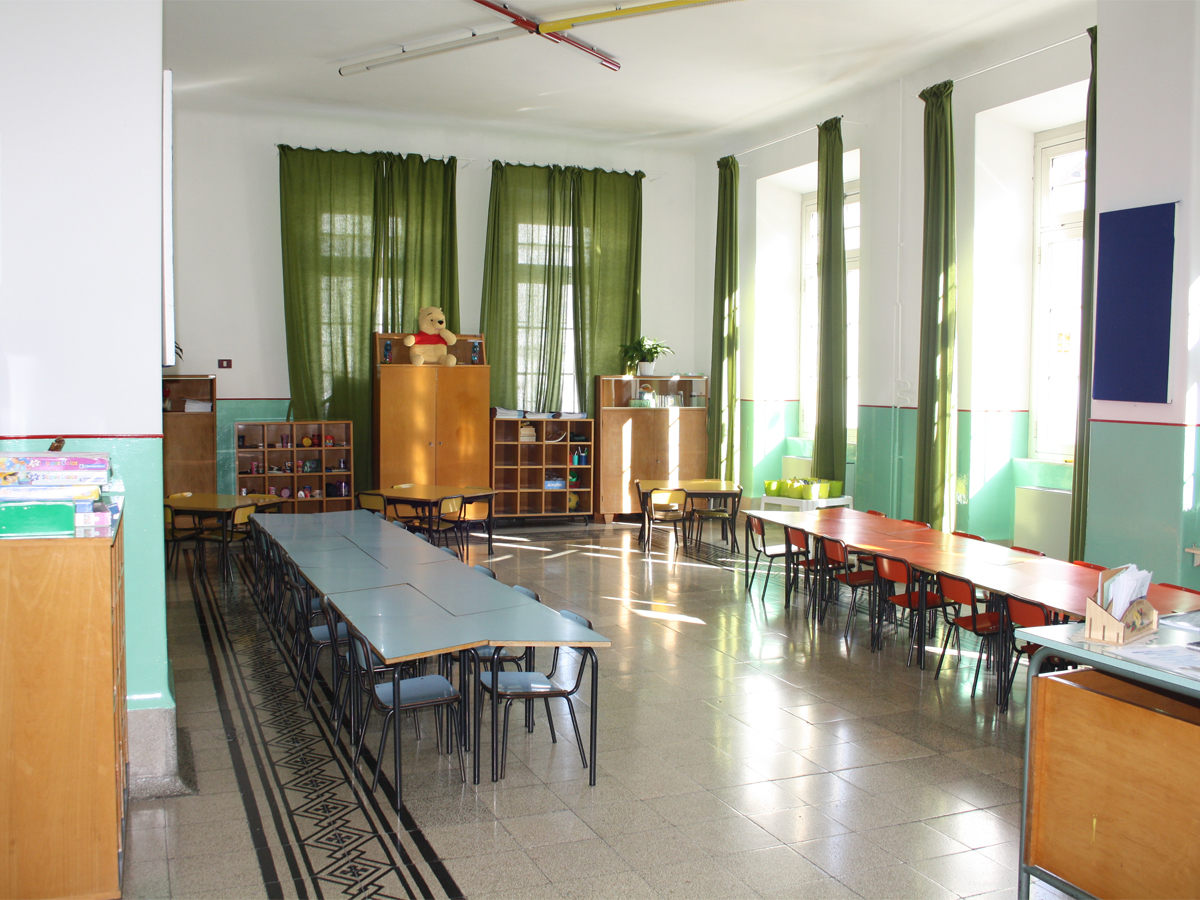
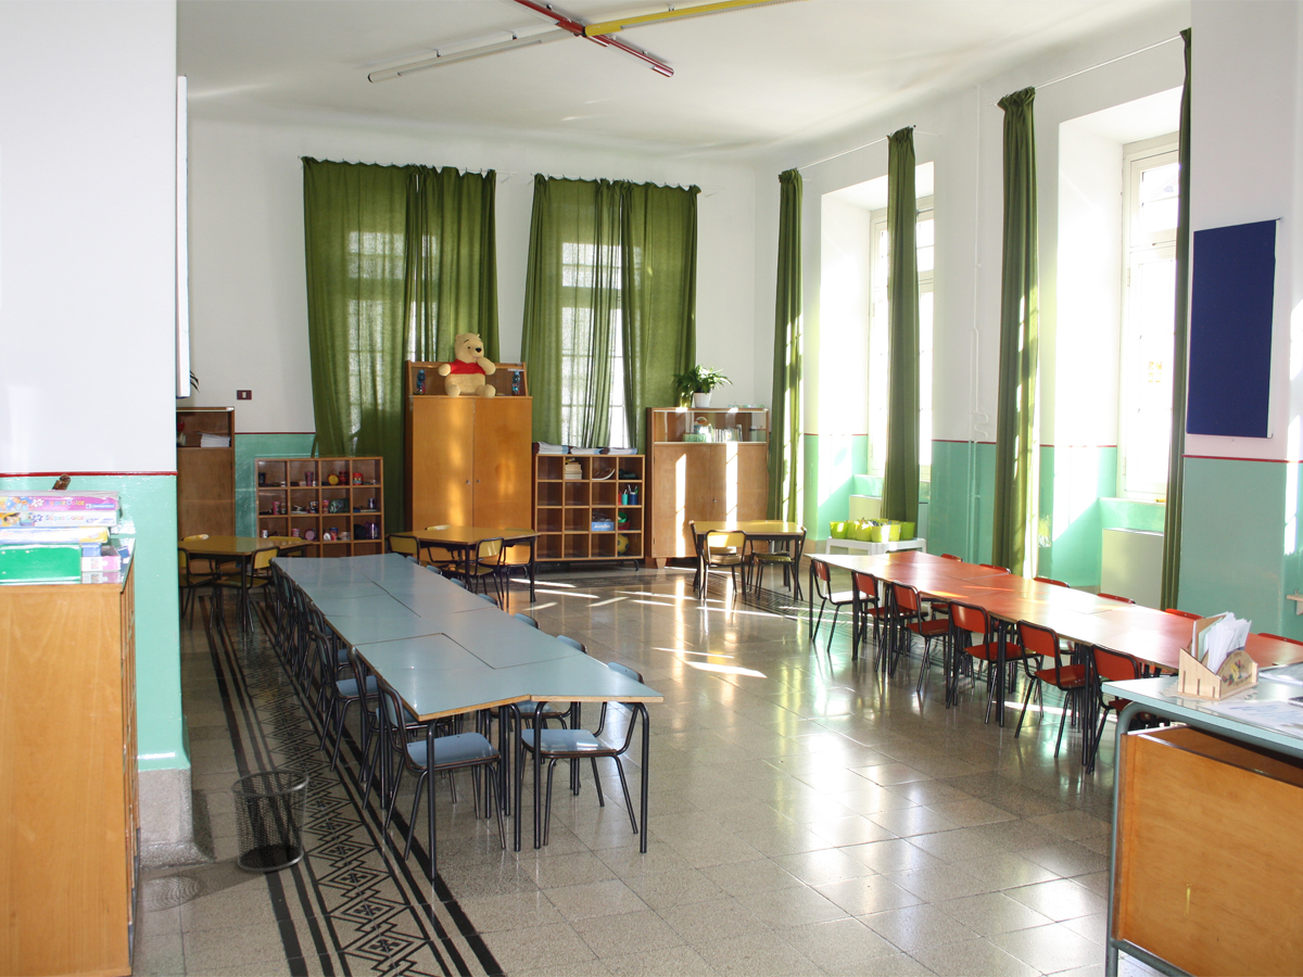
+ waste bin (270, 821)
